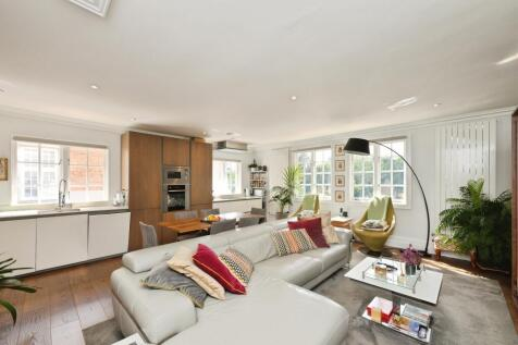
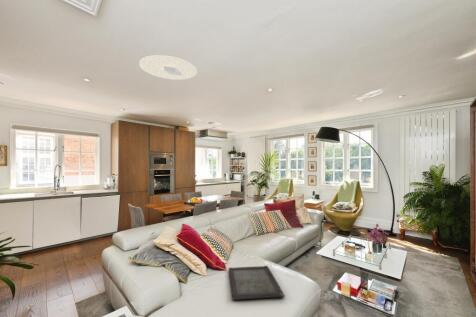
+ serving tray (253, 280)
+ ceiling light (169, 66)
